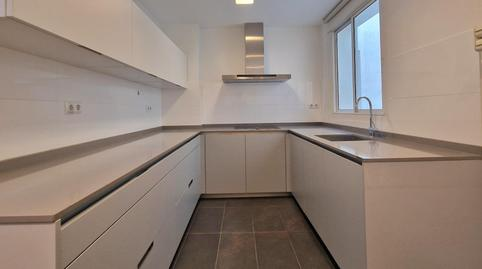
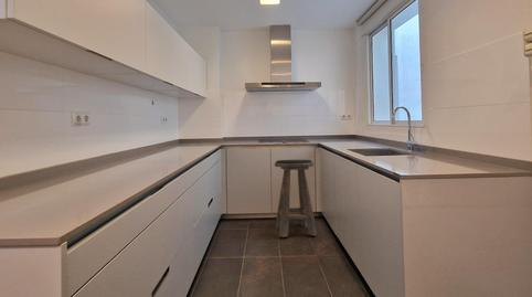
+ stool (289, 195)
